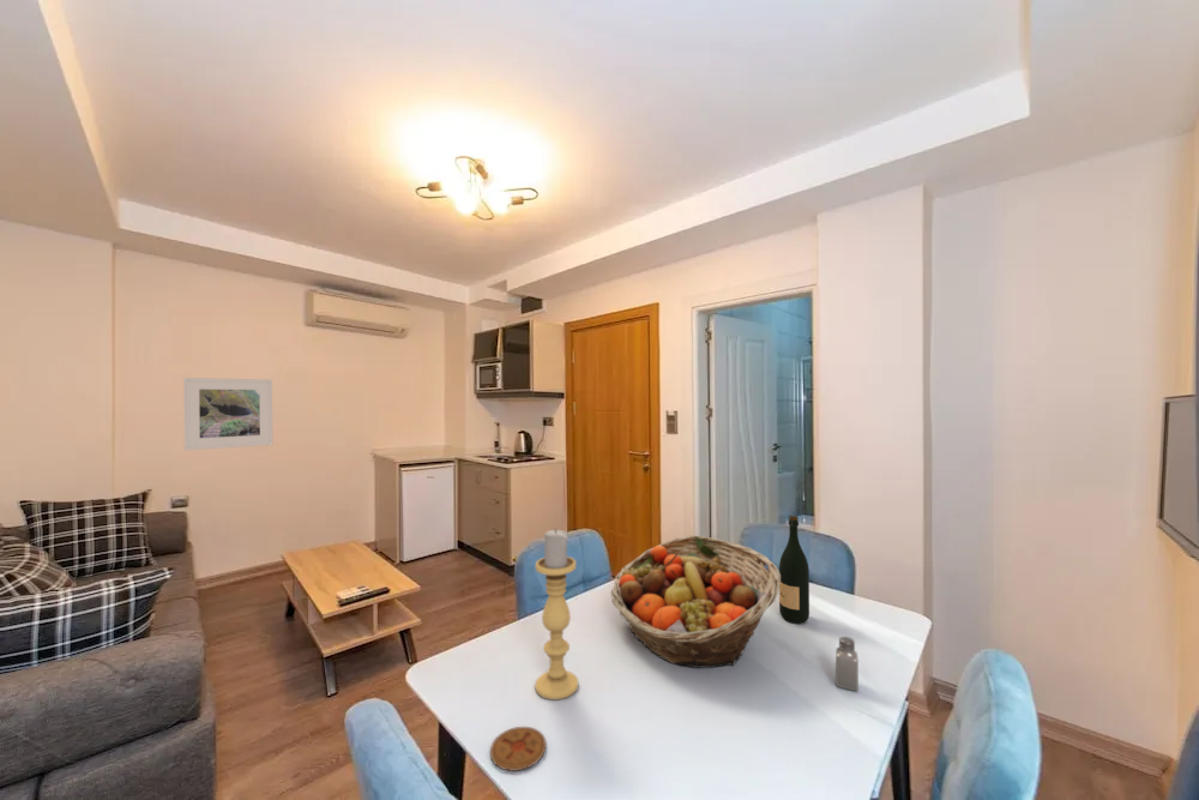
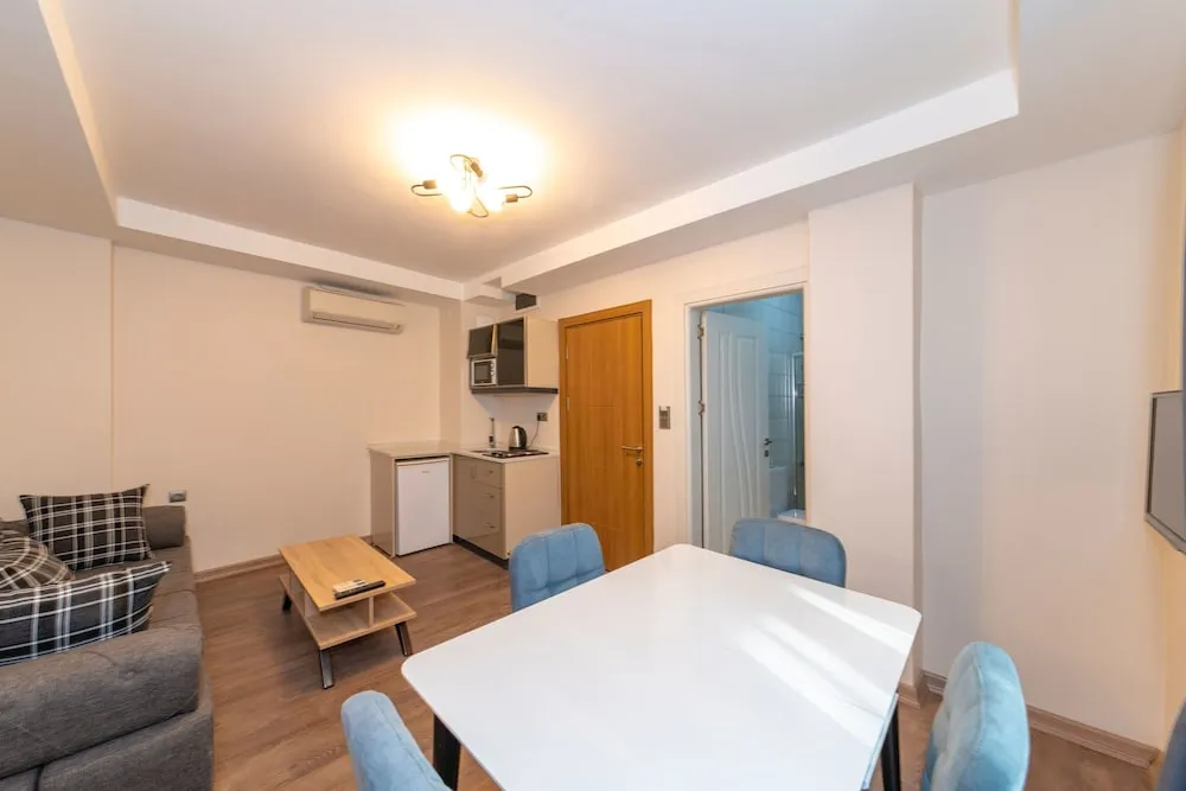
- fruit basket (691, 593)
- coaster (518, 747)
- candle holder (555, 607)
- saltshaker (846, 661)
- wine bottle (794, 566)
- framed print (230, 413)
